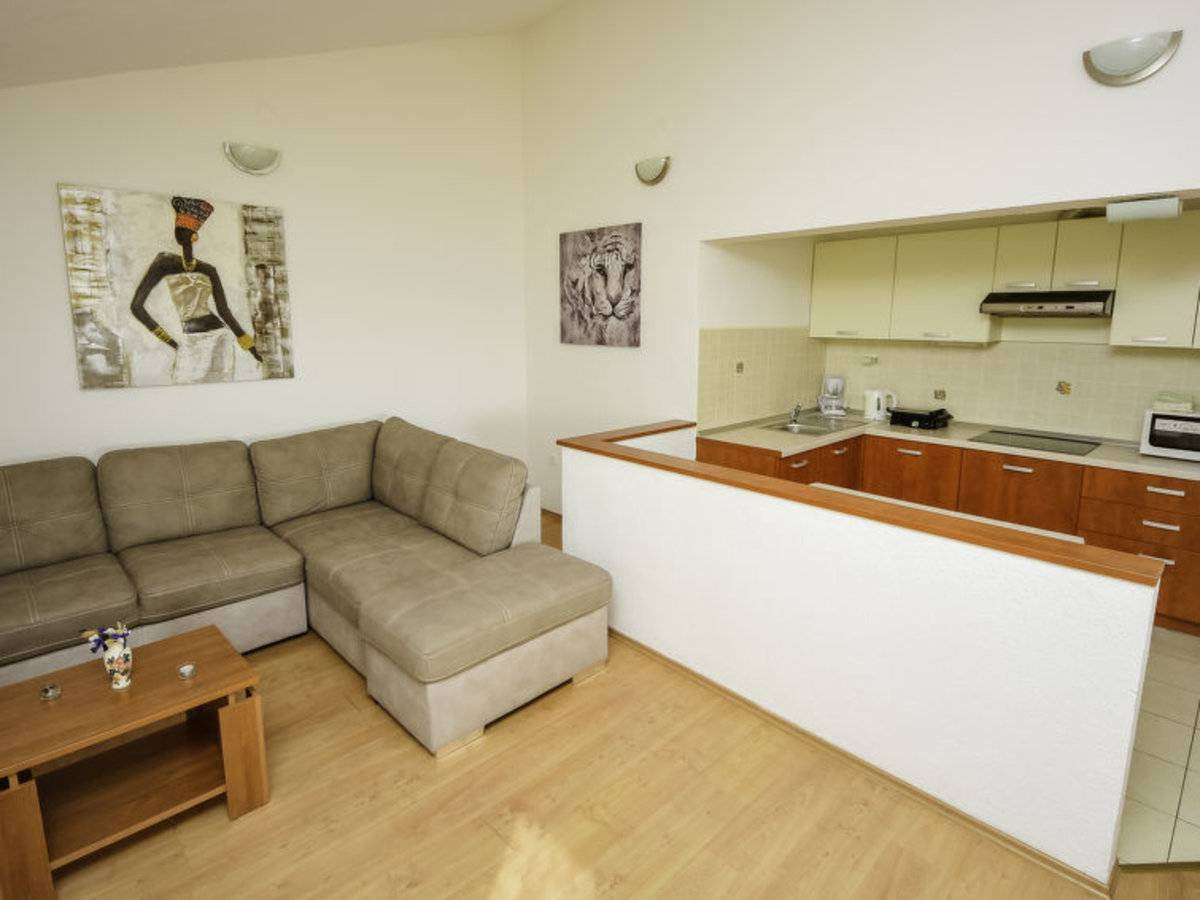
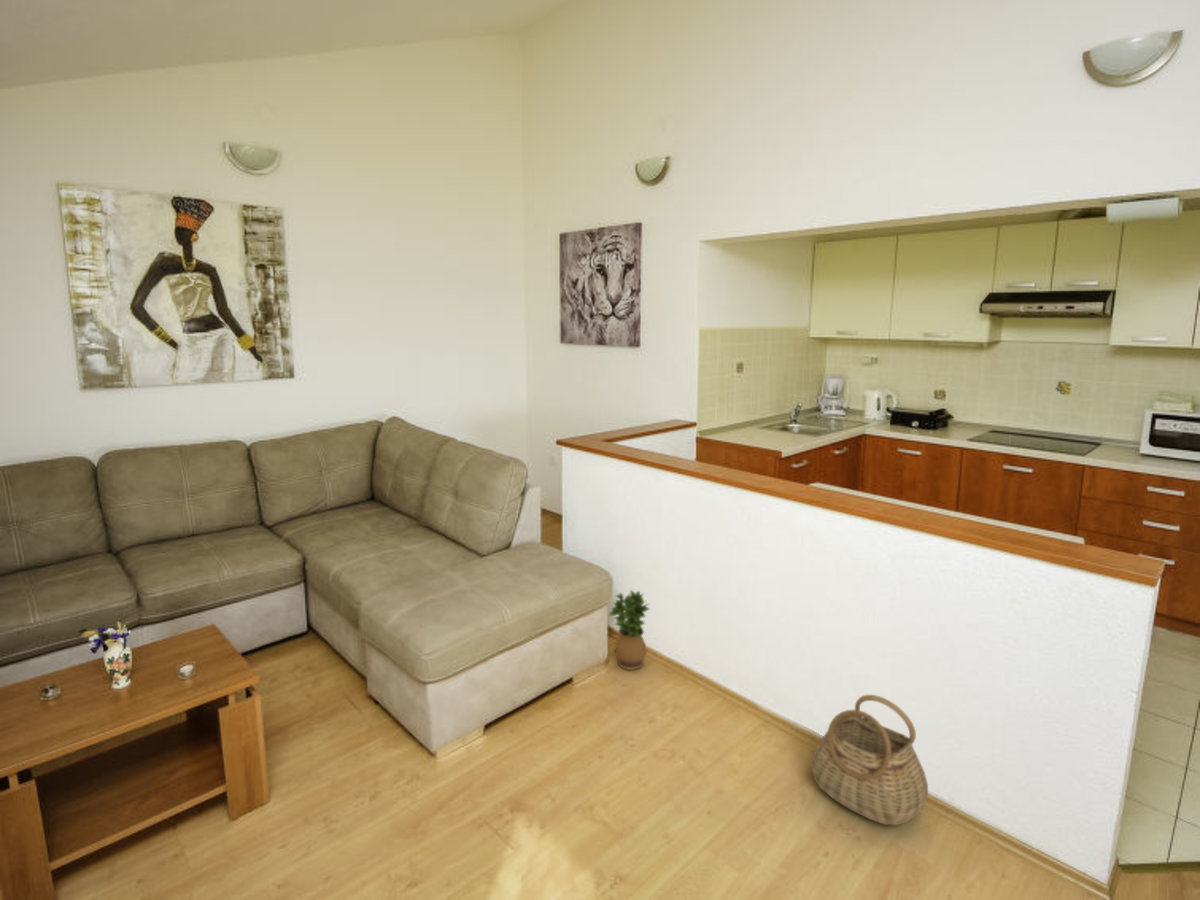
+ potted plant (630, 625)
+ basket (869, 752)
